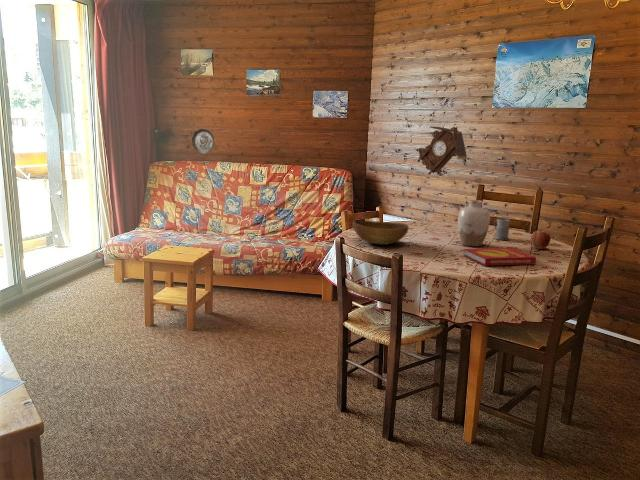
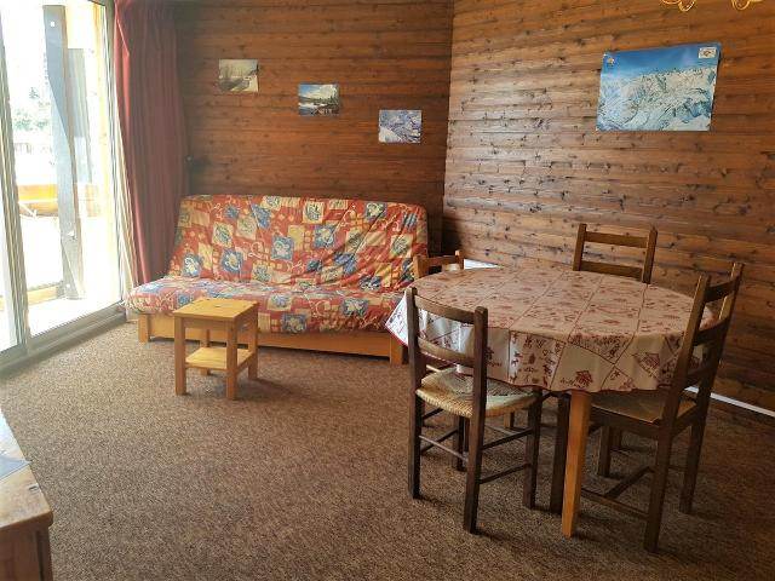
- book (498, 256)
- vase (473, 222)
- cuckoo clock (441, 151)
- apple (540, 238)
- bowl (380, 232)
- decorative plate (203, 141)
- mug (500, 228)
